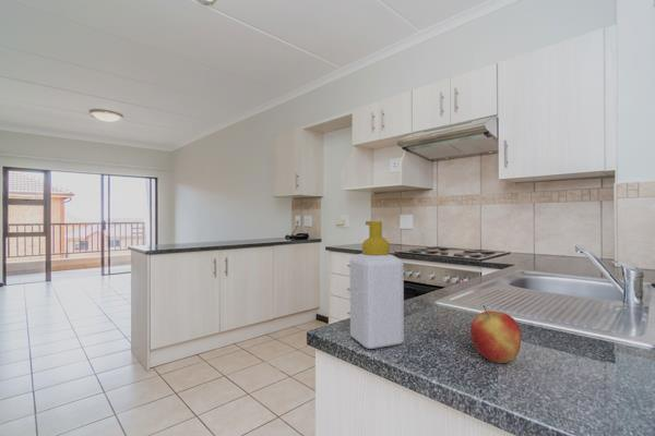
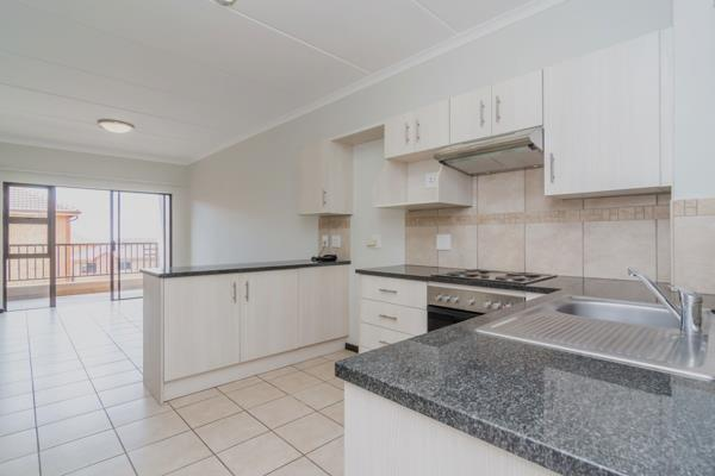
- apple (495, 331)
- soap bottle (376, 280)
